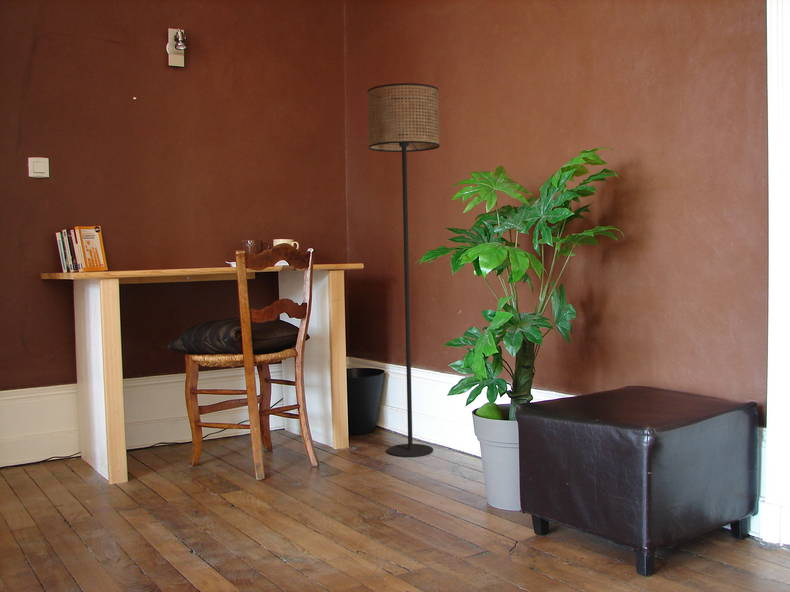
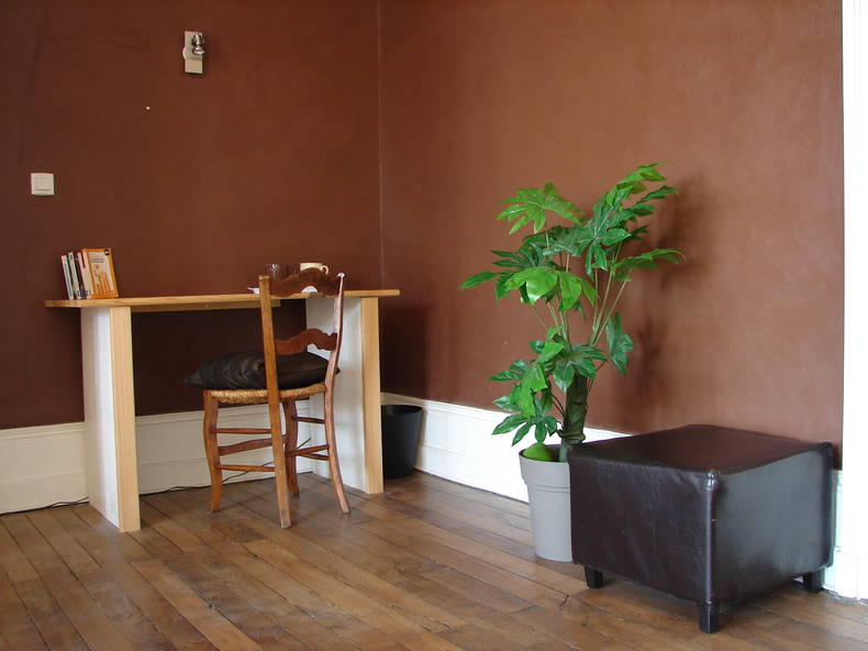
- floor lamp (406, 273)
